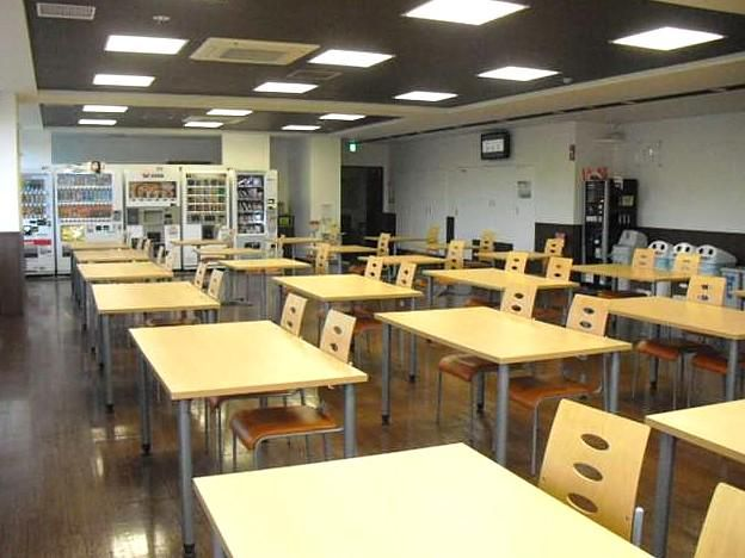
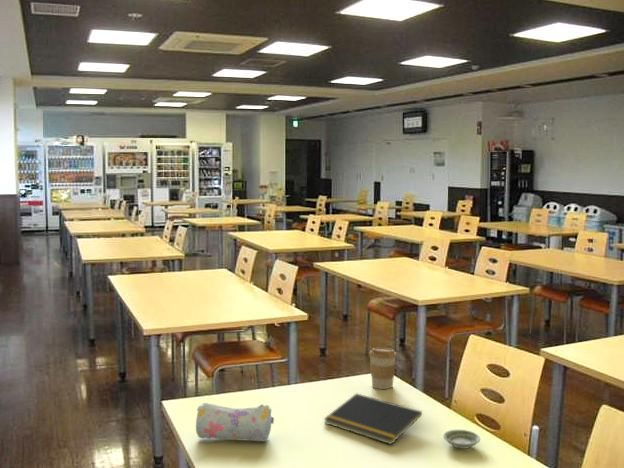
+ saucer (461, 440)
+ notepad (372, 417)
+ coffee cup (382, 366)
+ pencil case (234, 422)
